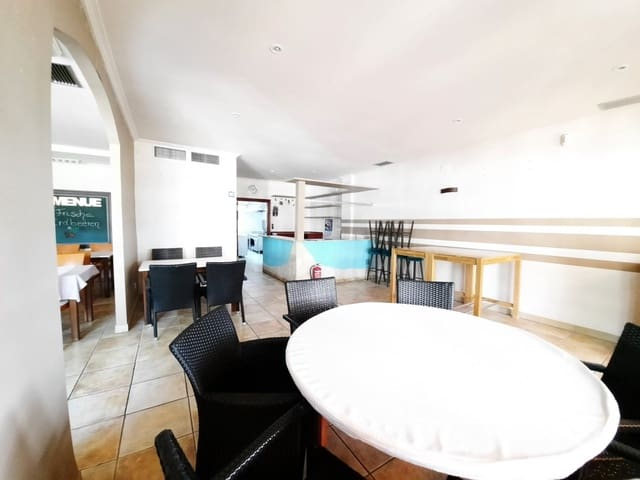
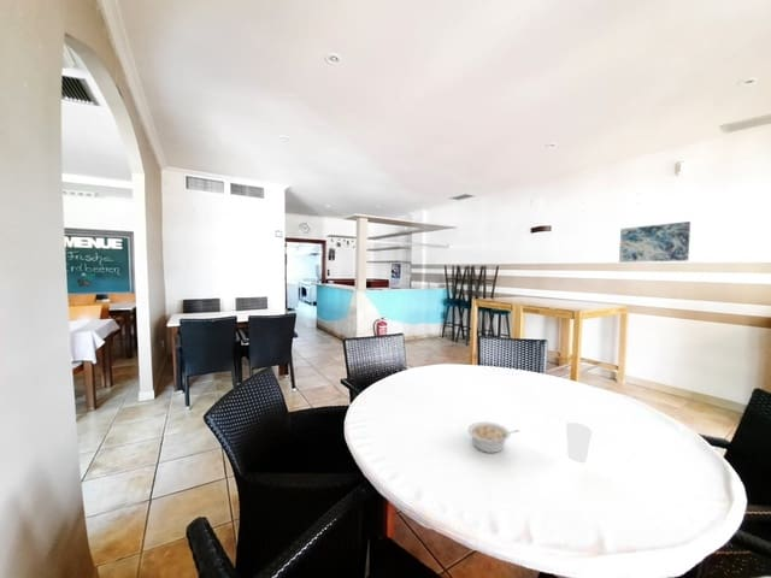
+ legume (489, 436)
+ wall art (652, 243)
+ cup (578, 443)
